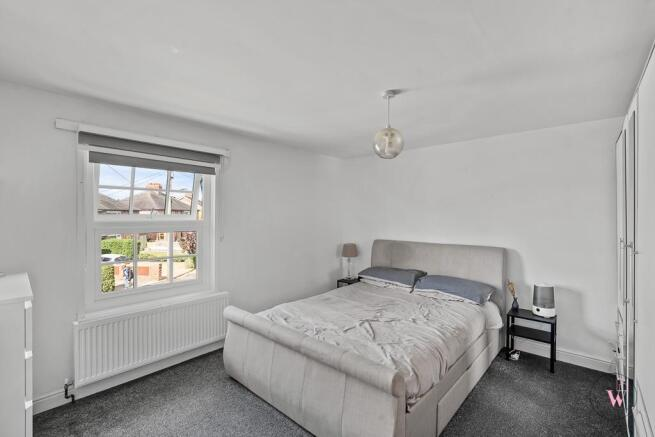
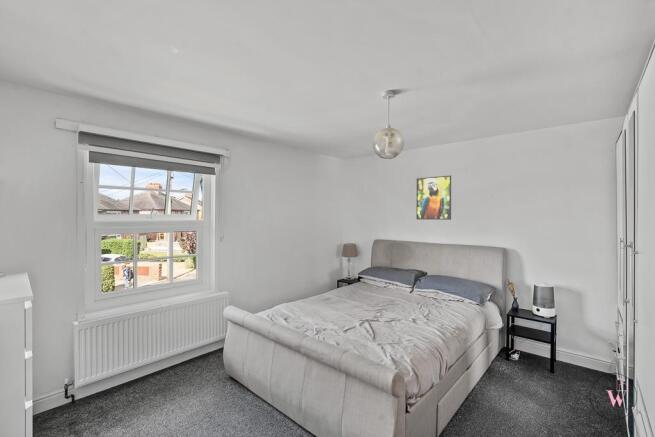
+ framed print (433, 198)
